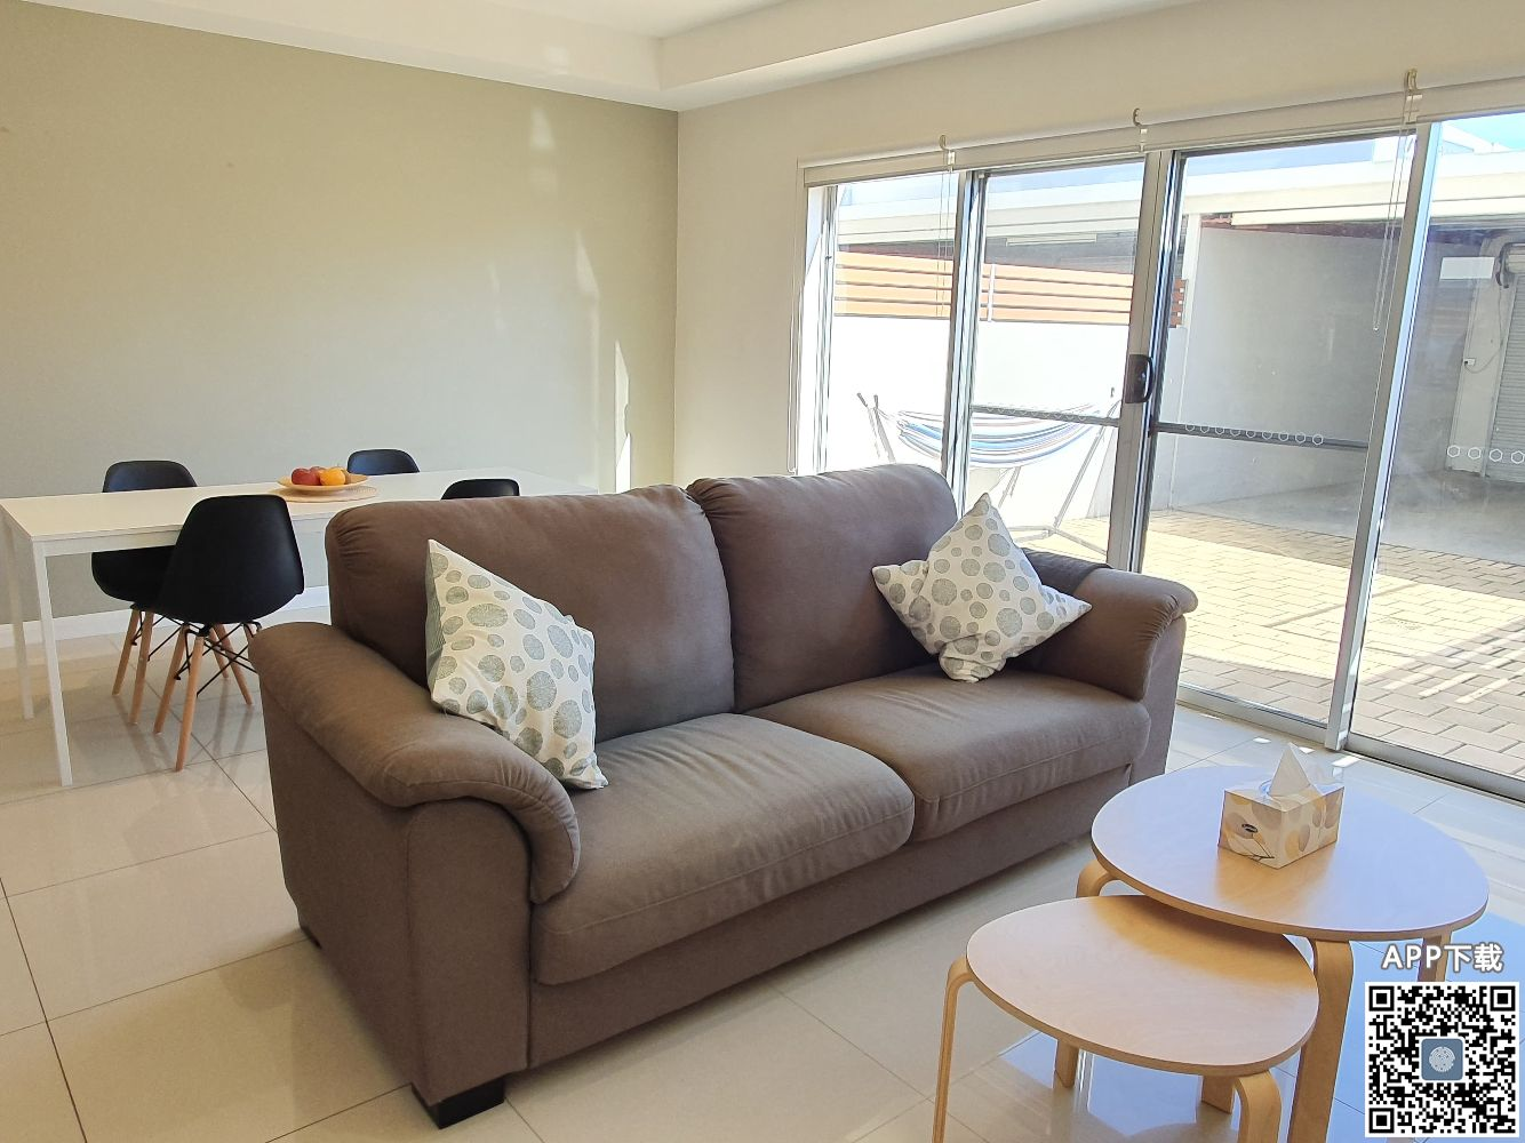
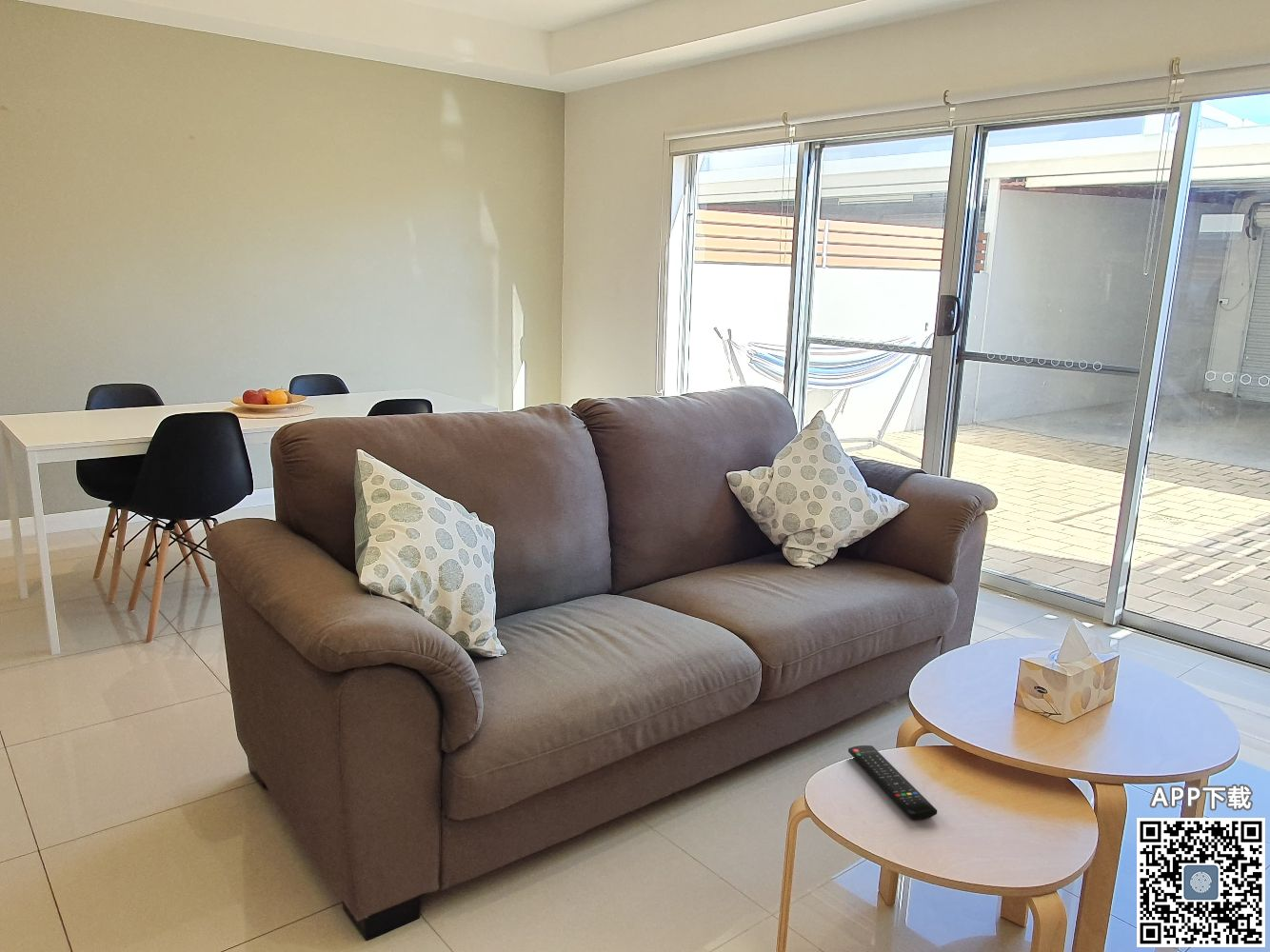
+ remote control (888, 780)
